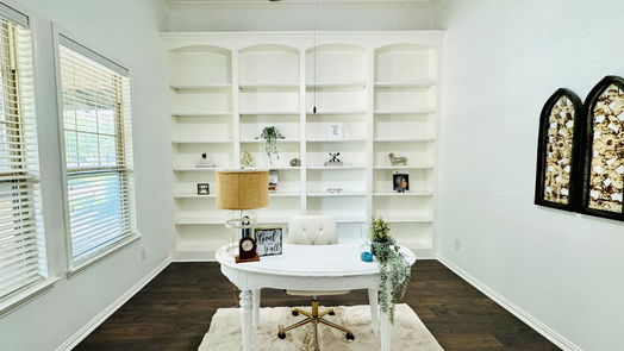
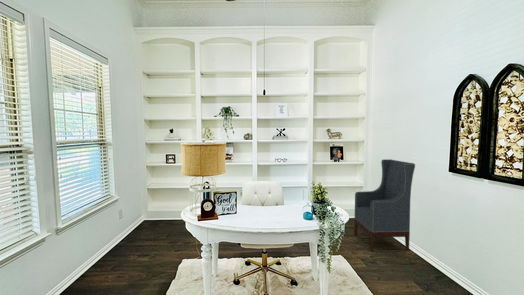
+ armchair (381, 202)
